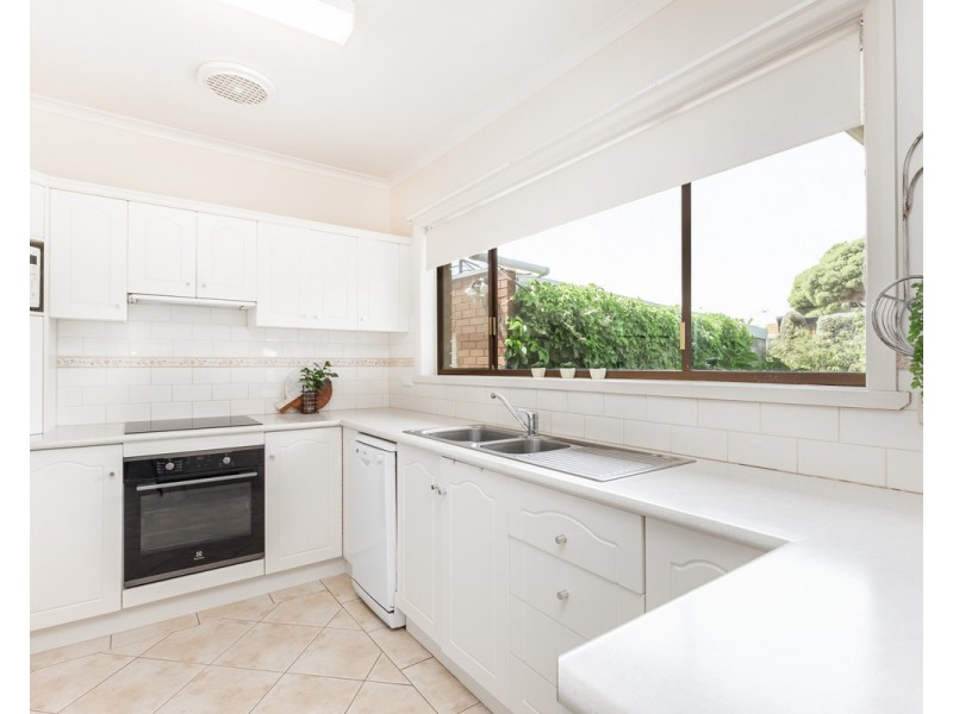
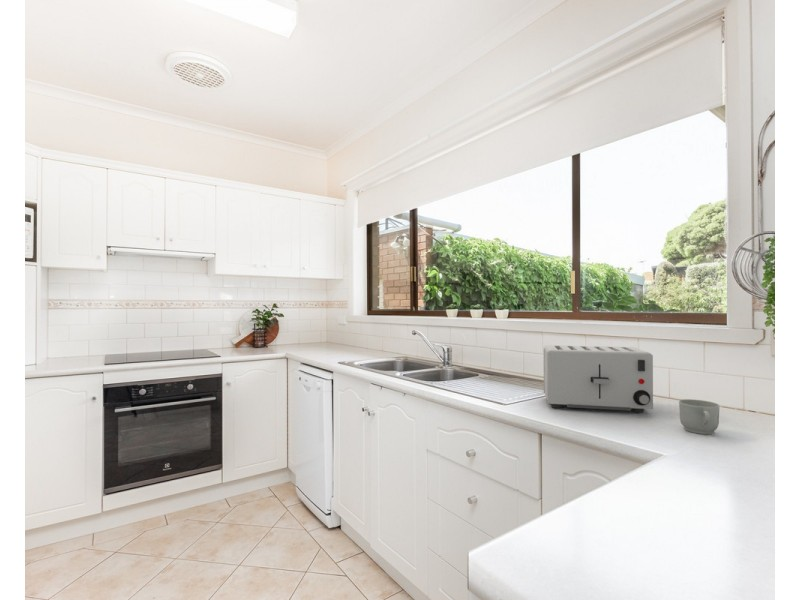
+ mug (700, 417)
+ toaster (594, 377)
